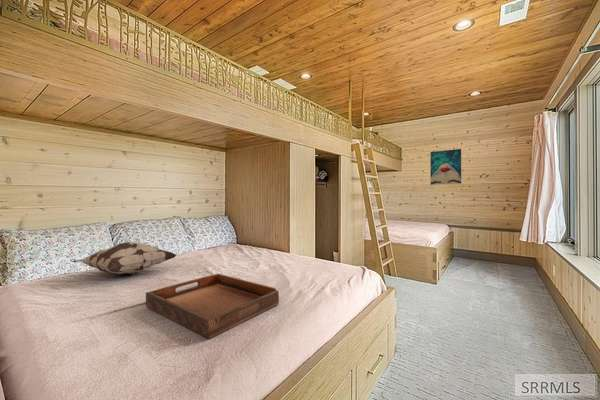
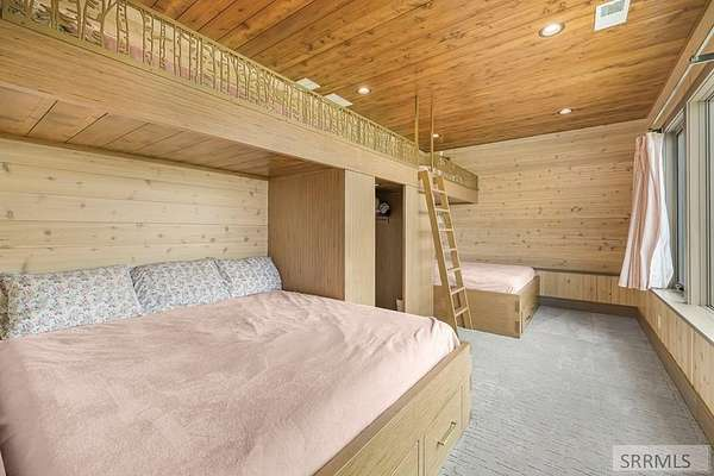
- wall art (445, 167)
- decorative pillow (126, 258)
- serving tray (214, 298)
